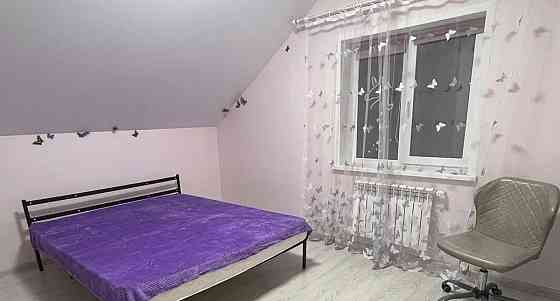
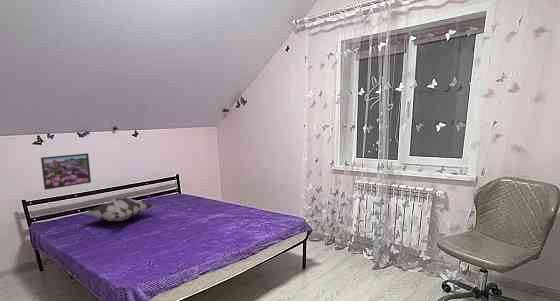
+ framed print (67, 170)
+ decorative pillow (119, 209)
